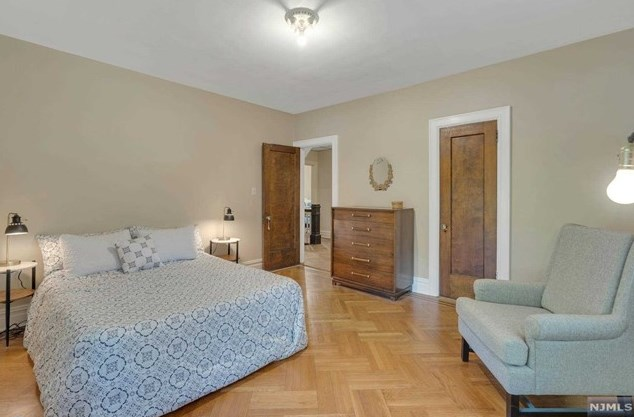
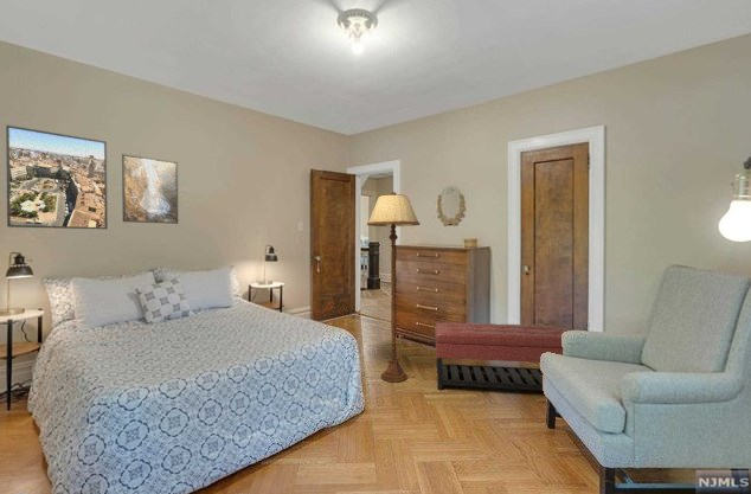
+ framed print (60, 180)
+ ottoman (502, 355)
+ floor lamp (393, 284)
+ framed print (150, 190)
